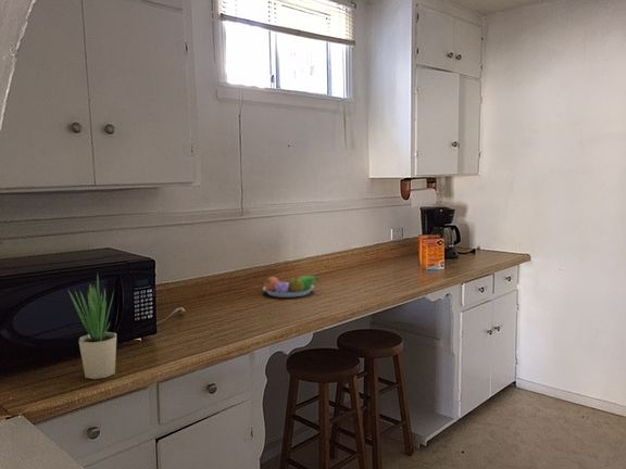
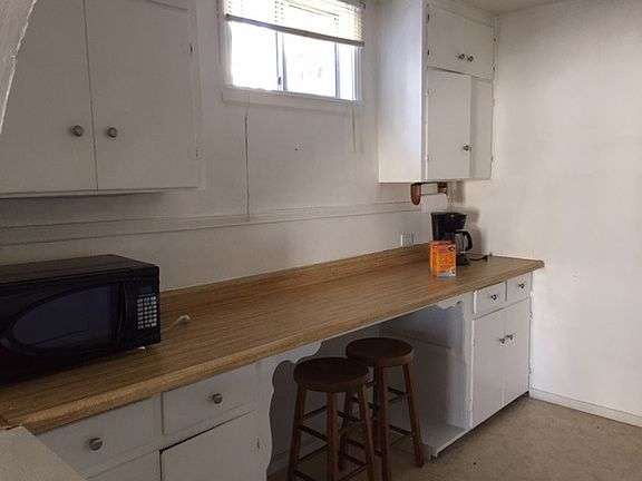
- potted plant (93, 322)
- fruit bowl (290, 282)
